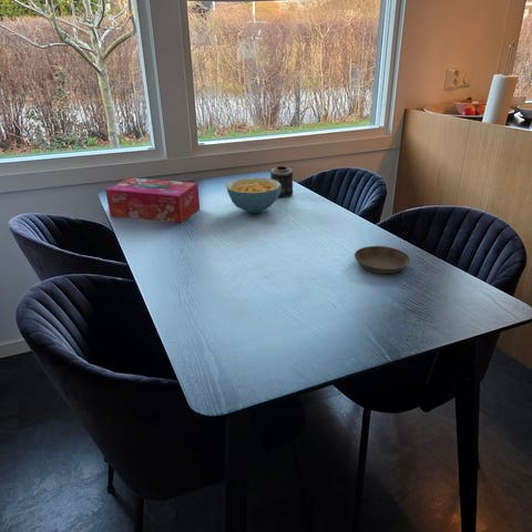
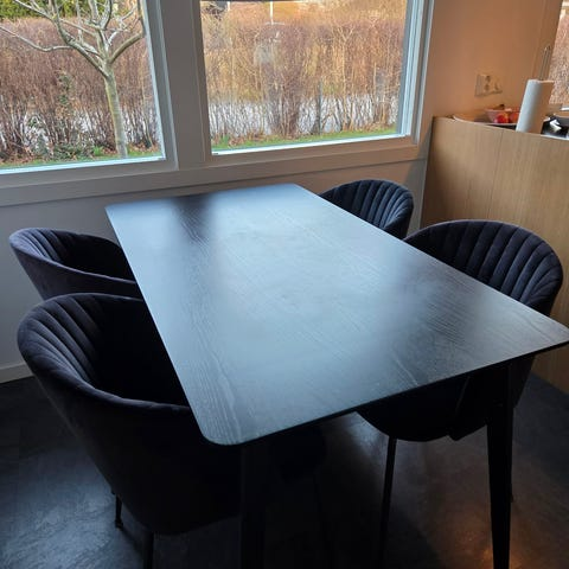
- tissue box (153, 198)
- candle (278, 180)
- saucer (381, 260)
- cereal bowl (254, 197)
